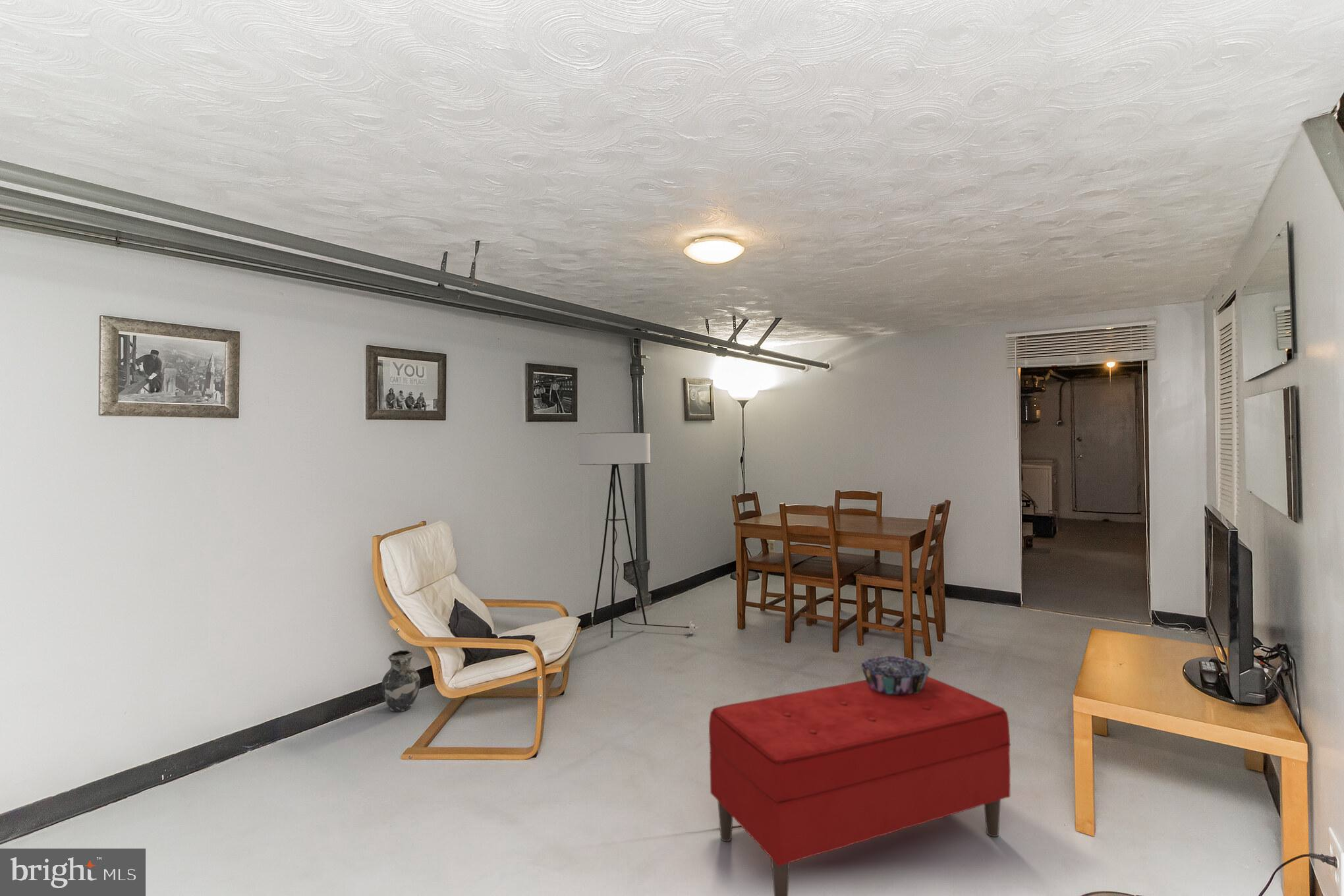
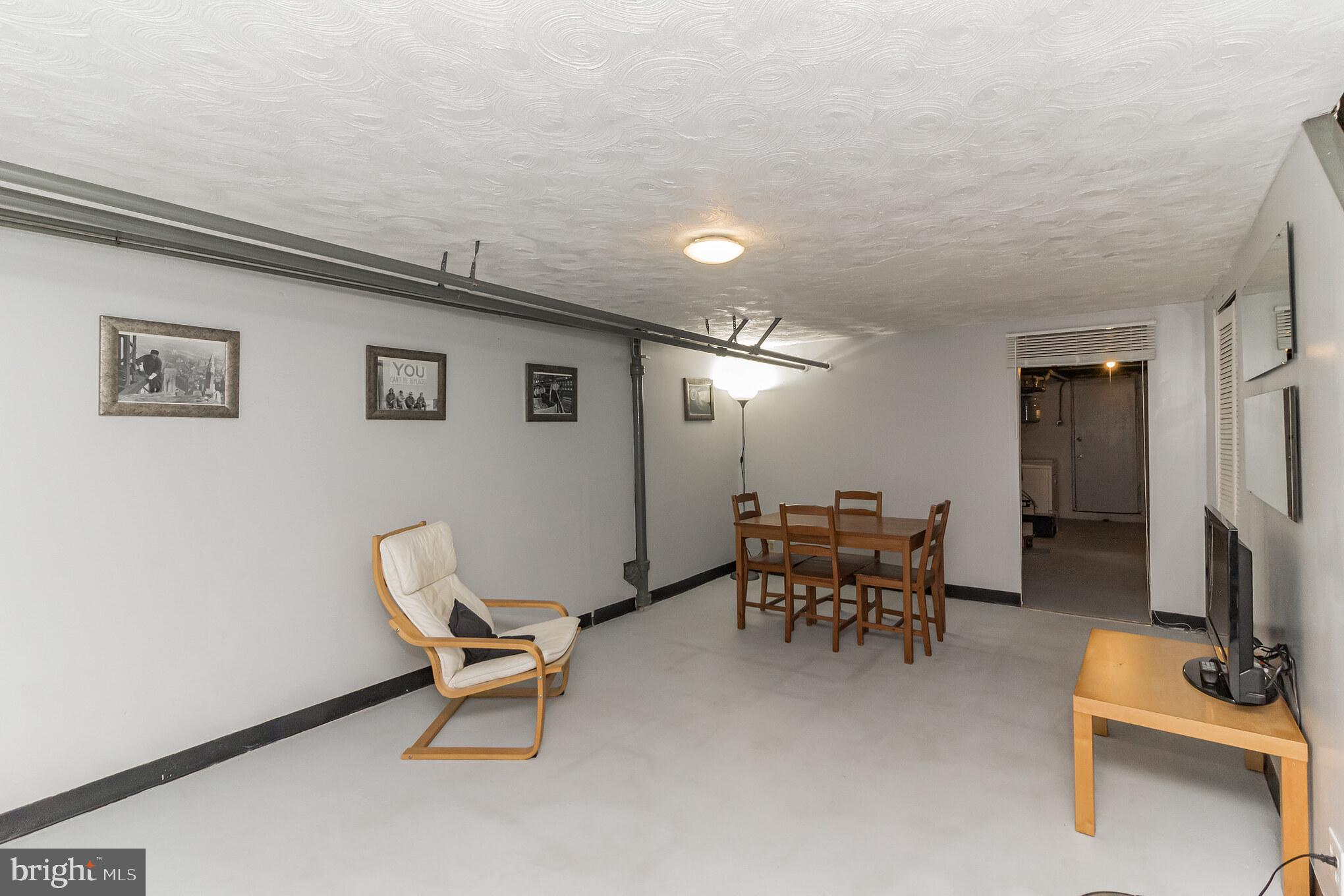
- ceramic jug (401, 680)
- decorative bowl (895, 676)
- floor lamp (629, 534)
- bench (858, 771)
